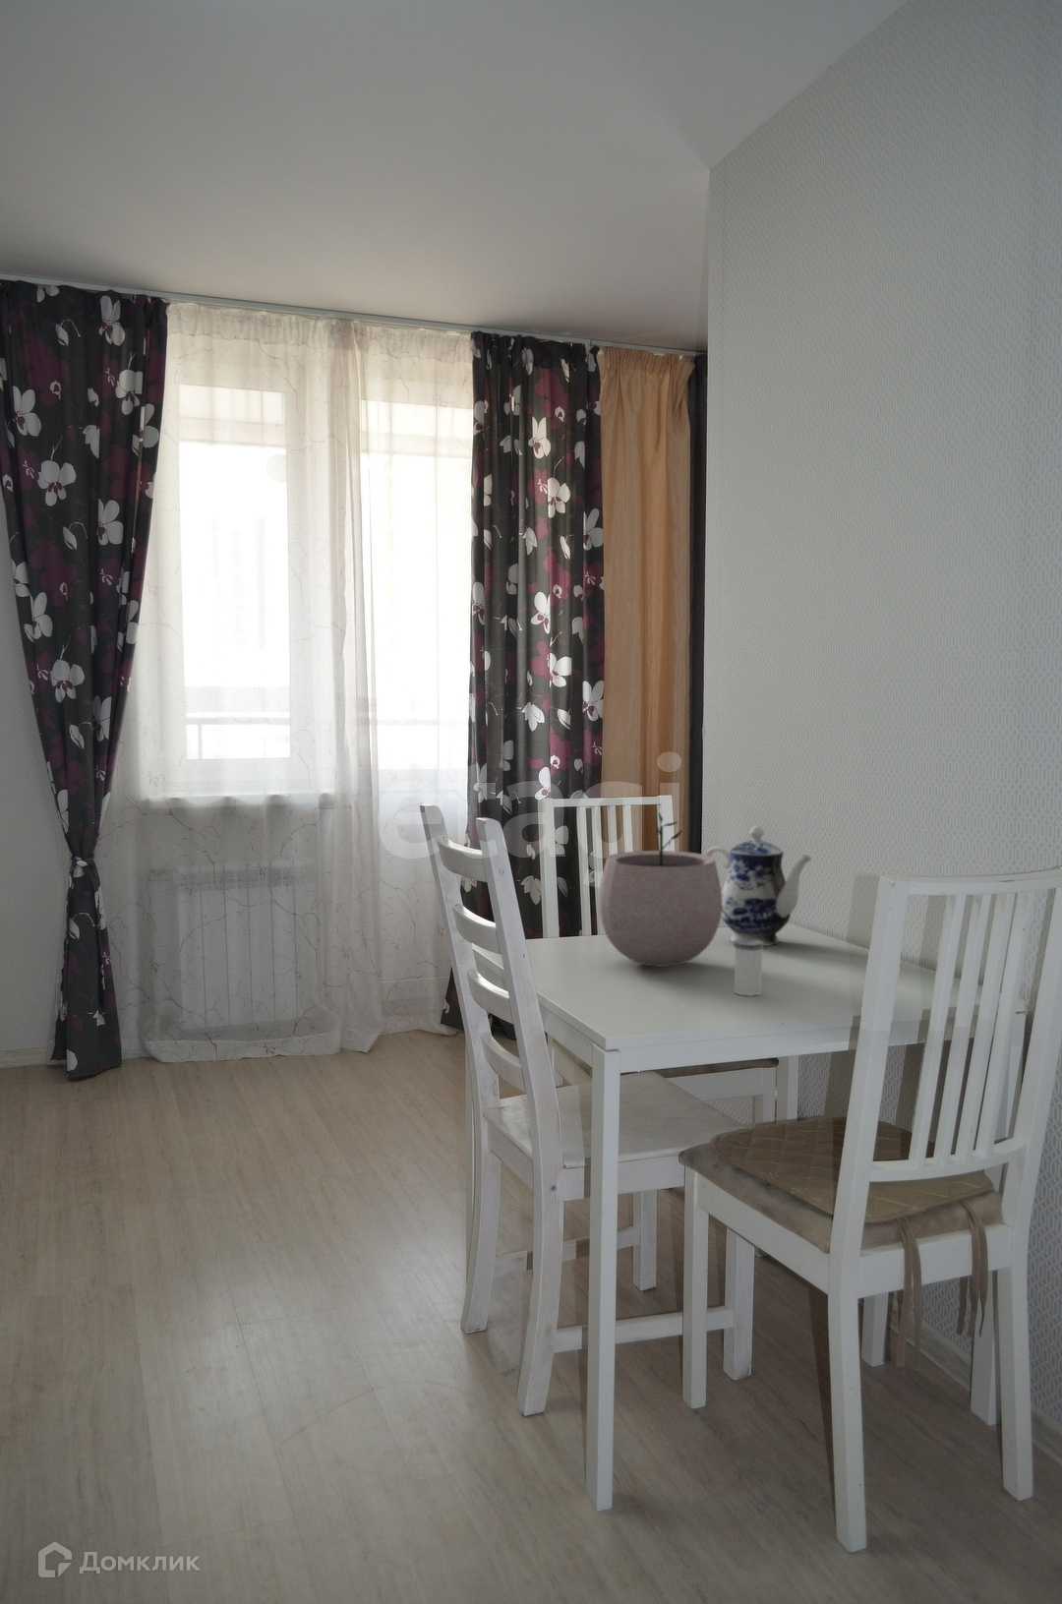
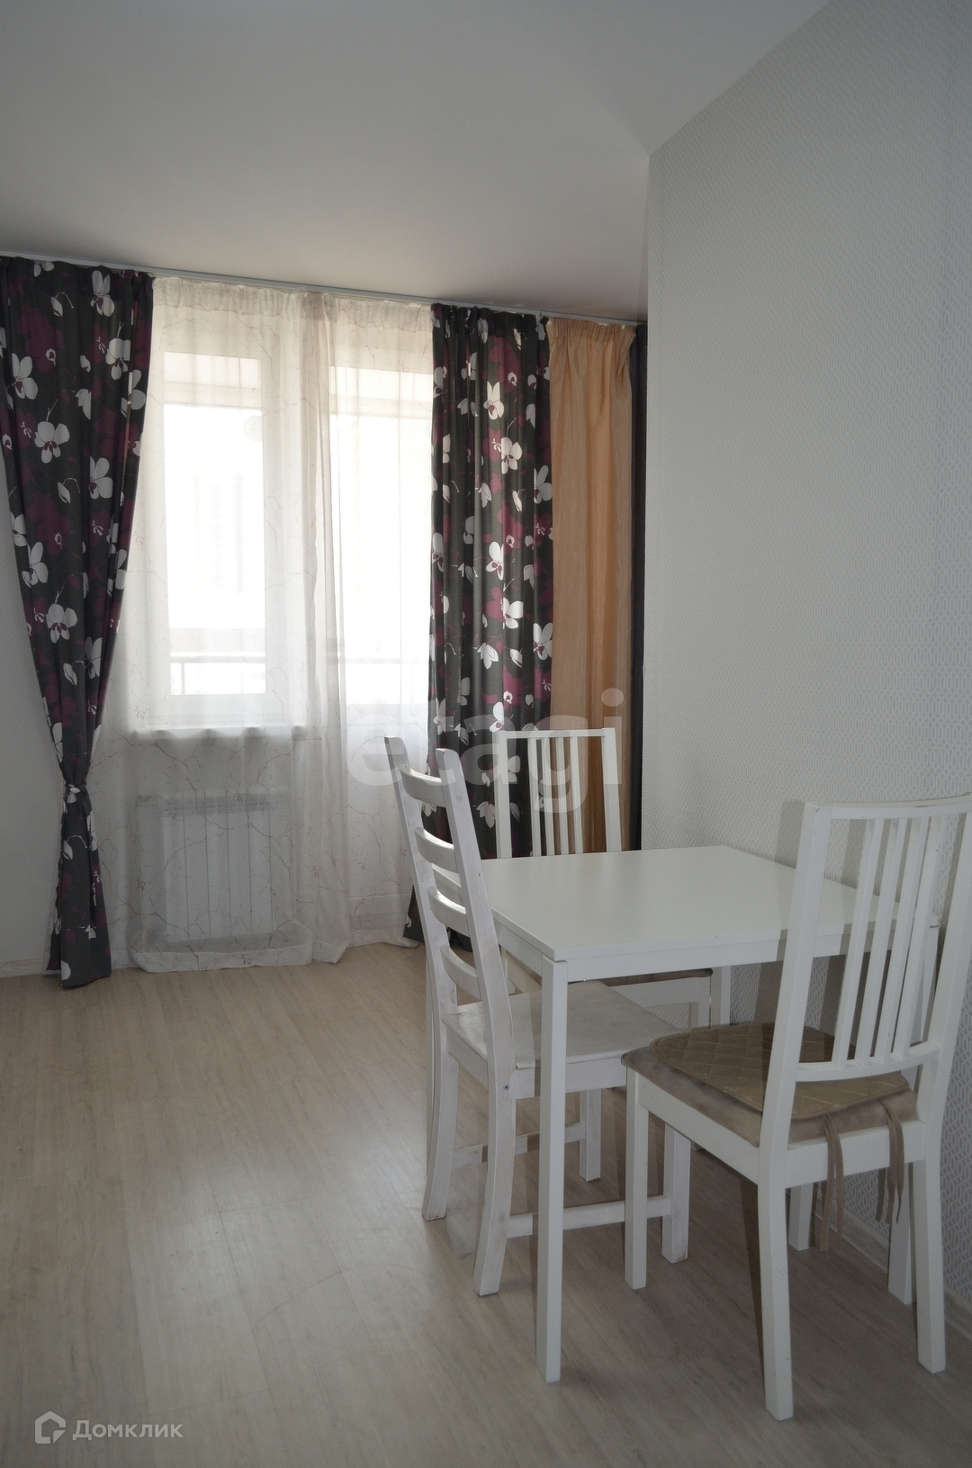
- salt shaker (748, 966)
- plant pot (660, 887)
- teapot (755, 883)
